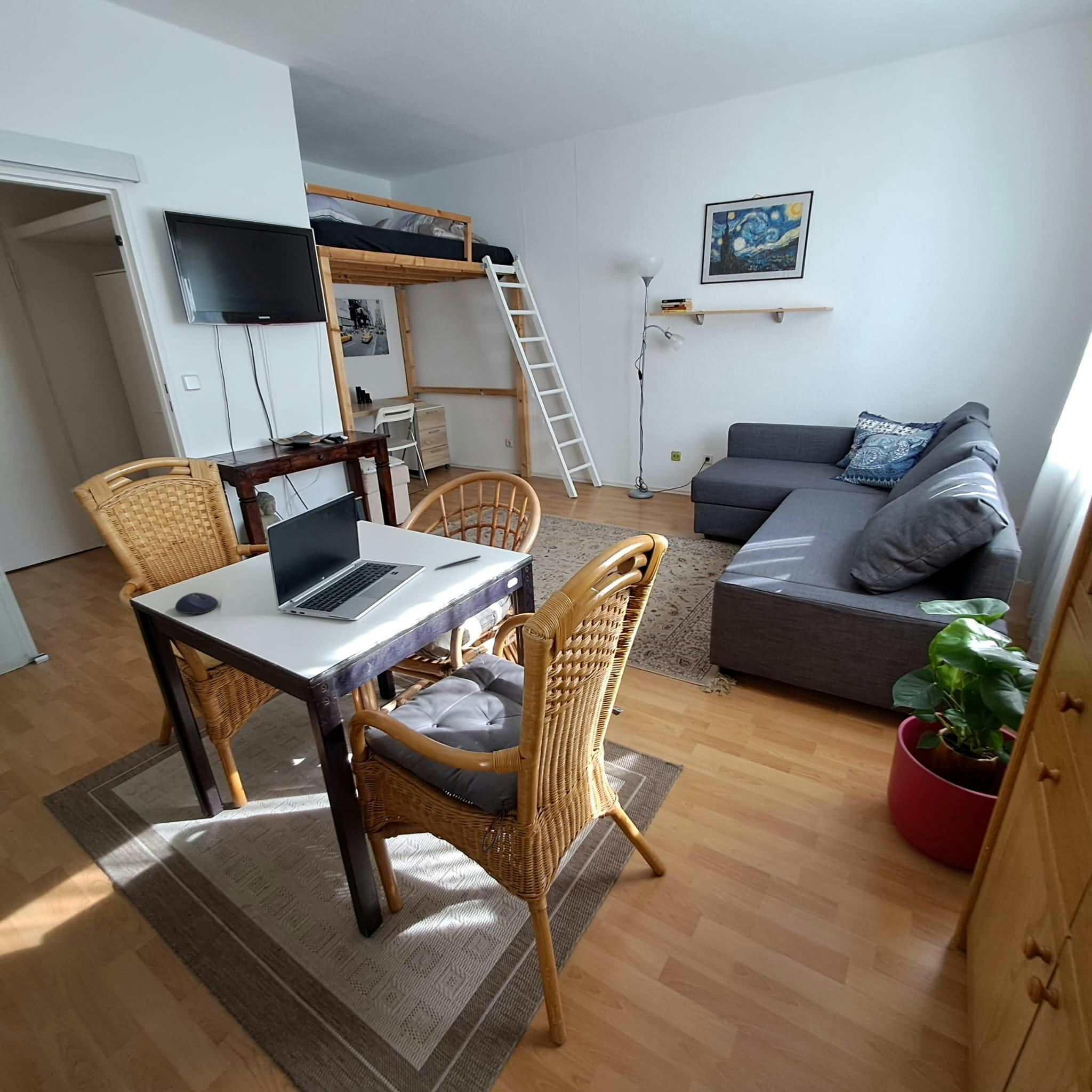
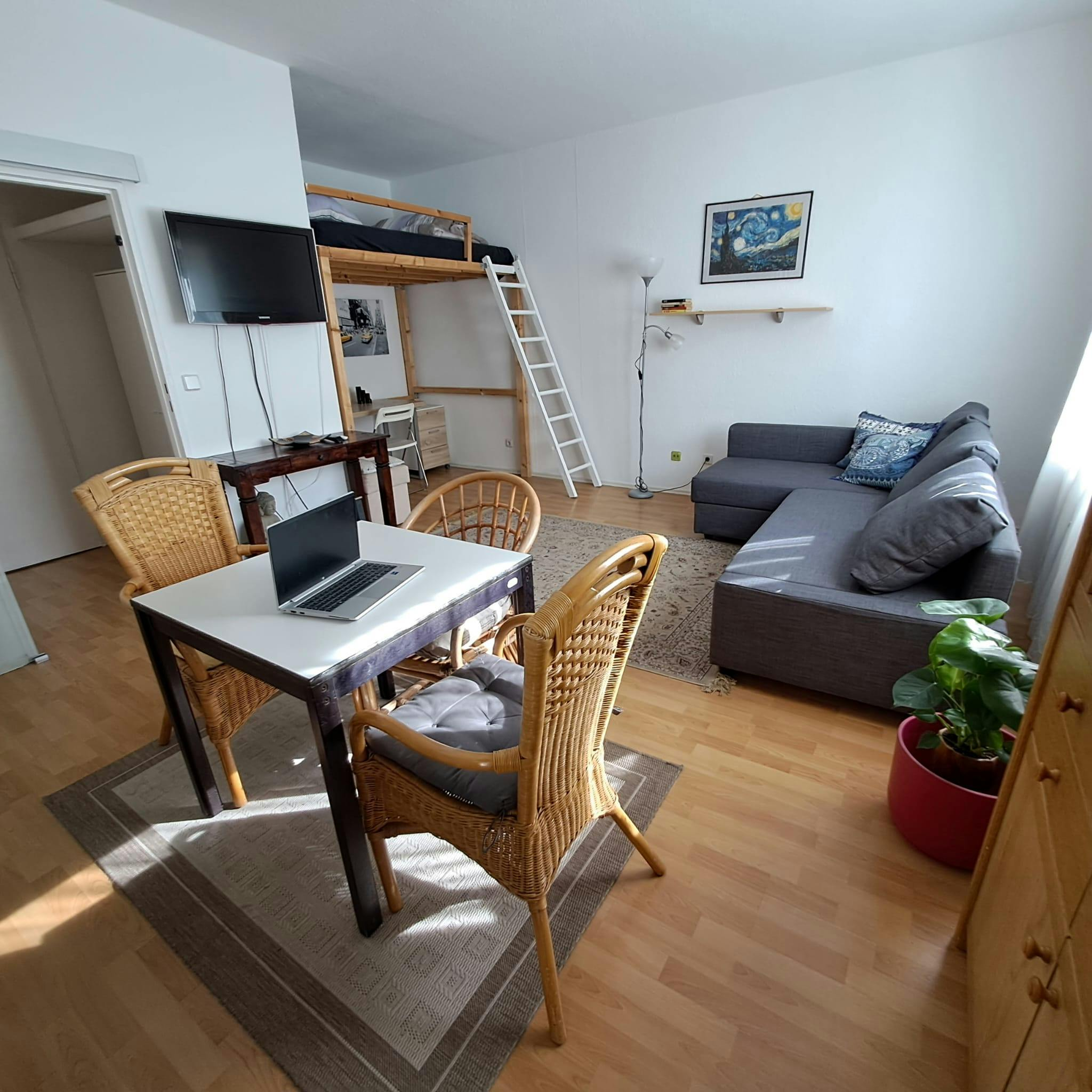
- pen (457, 562)
- computer mouse (195, 601)
